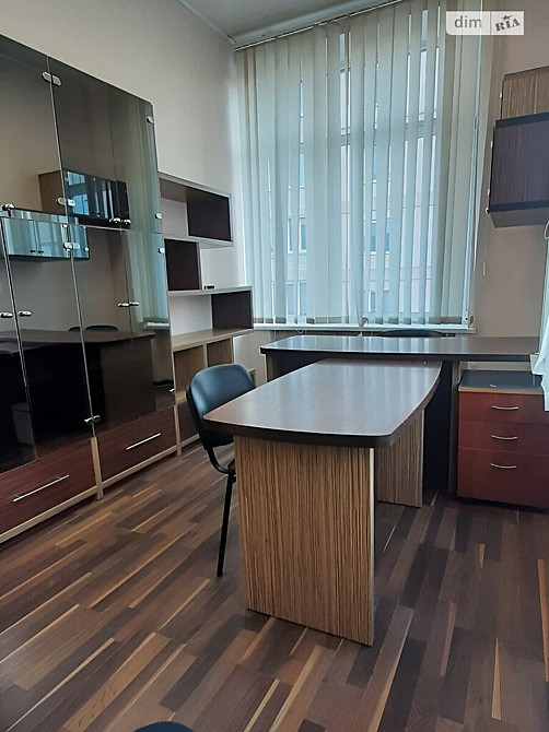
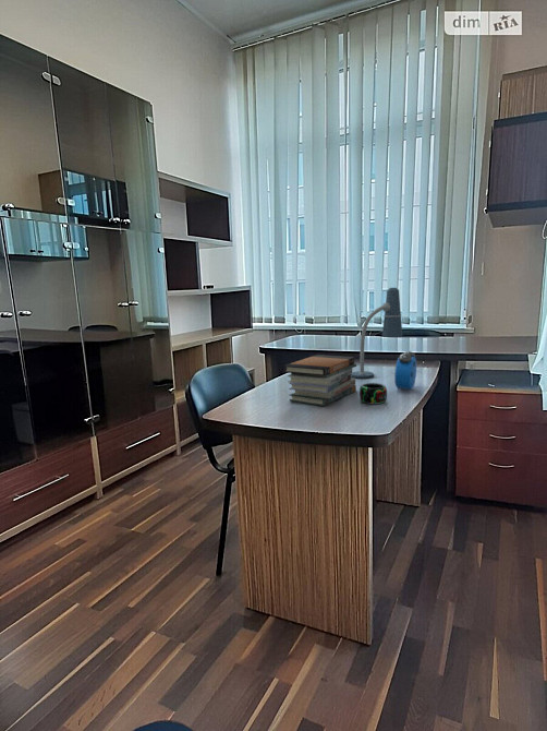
+ mug (372, 394)
+ desk lamp (382, 332)
+ alarm clock (405, 370)
+ book stack (321, 379)
